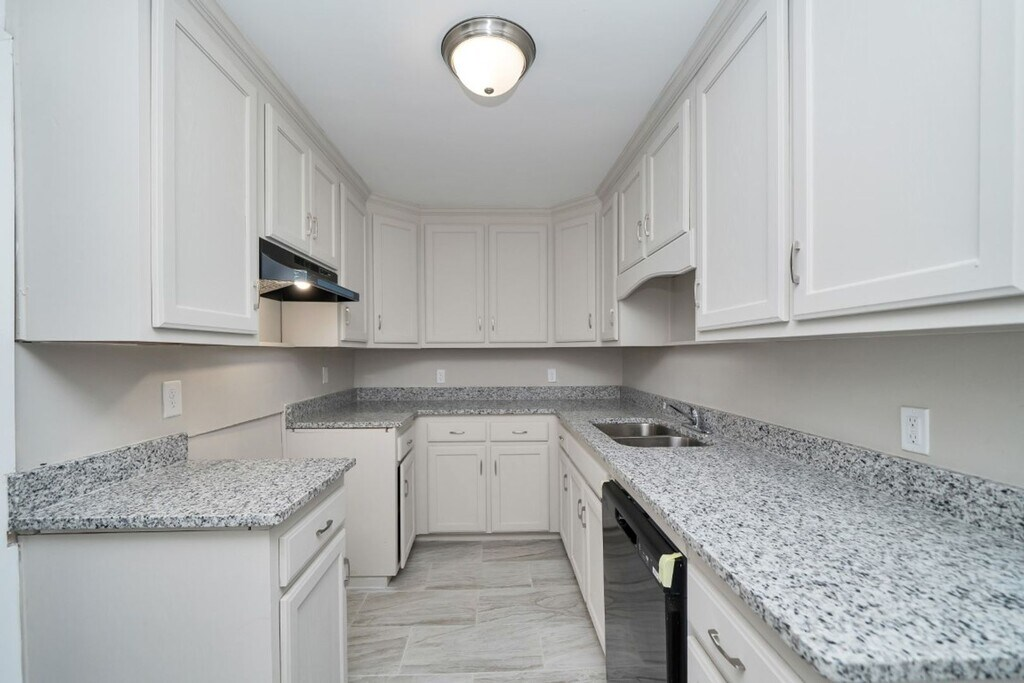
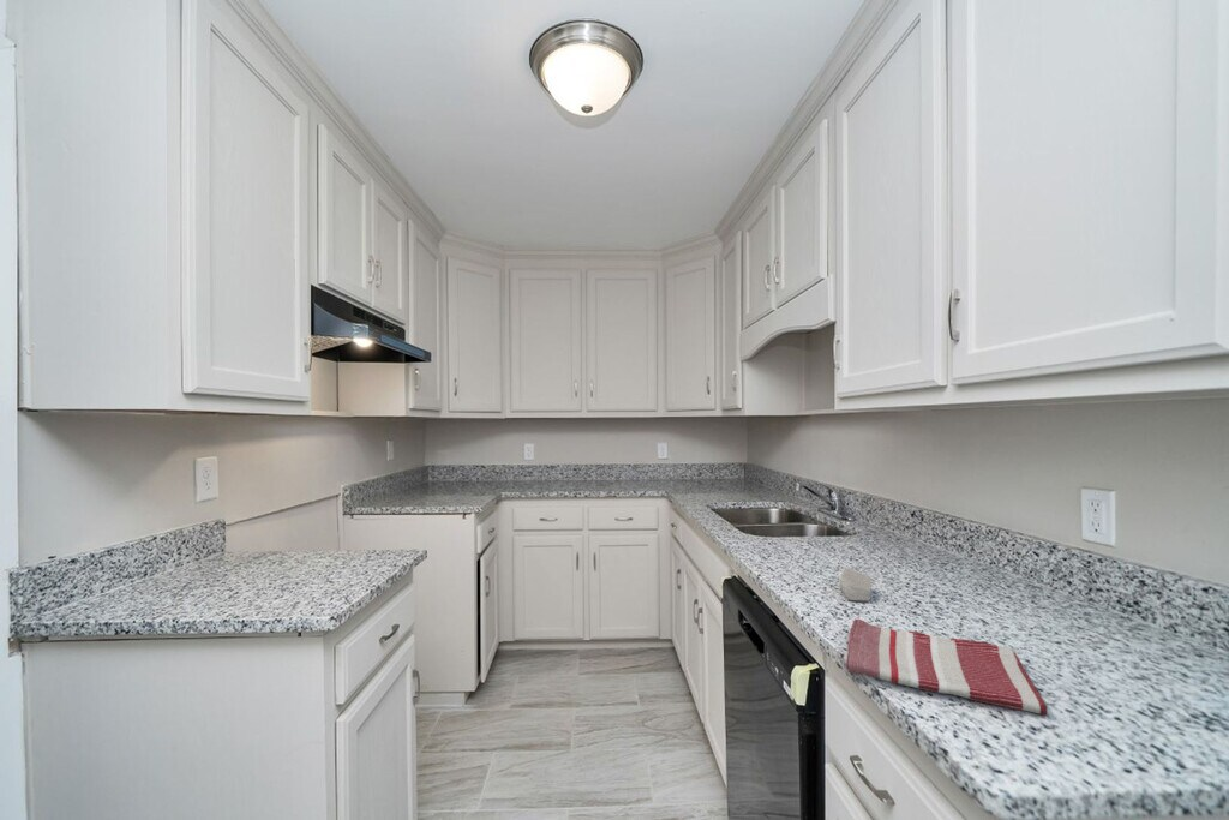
+ soap bar (855, 583)
+ dish towel (933, 659)
